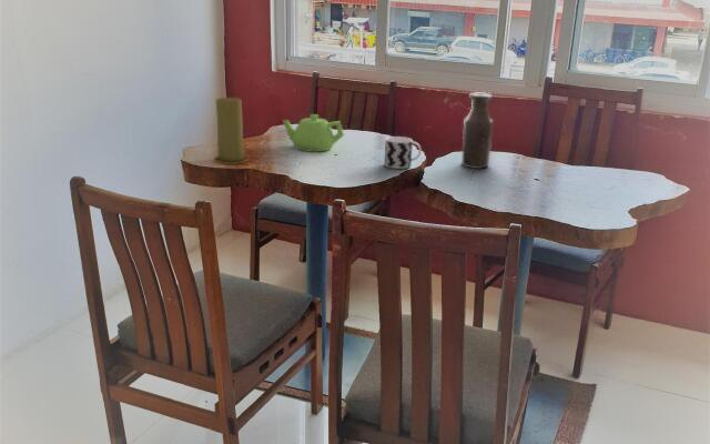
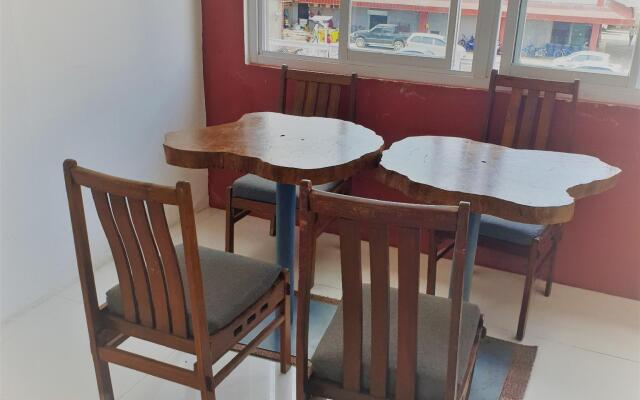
- cup (403, 152)
- candle (230, 129)
- teapot (313, 131)
- bottle (477, 130)
